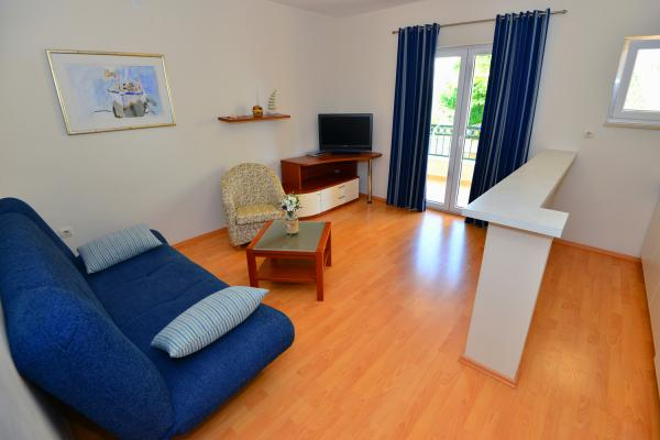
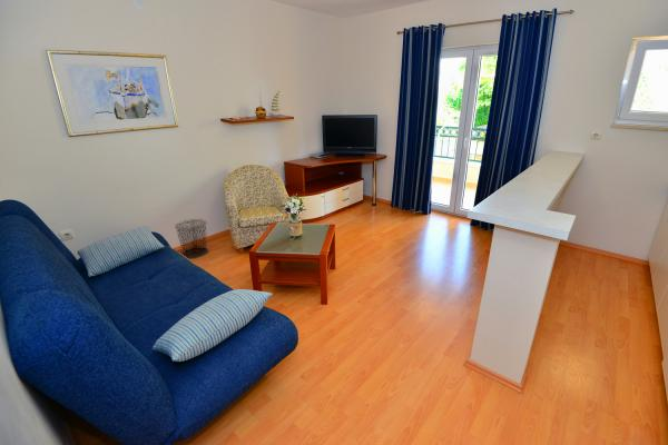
+ trash can (193, 238)
